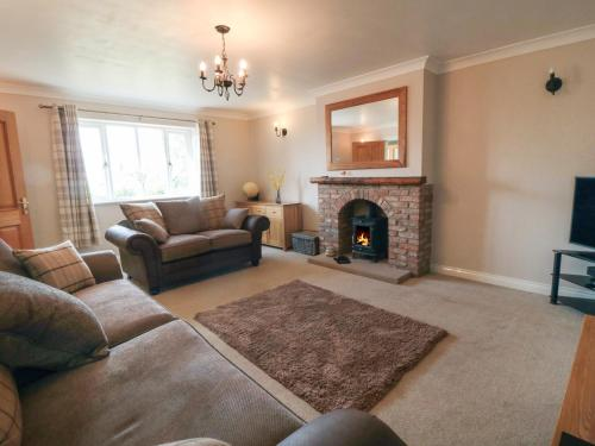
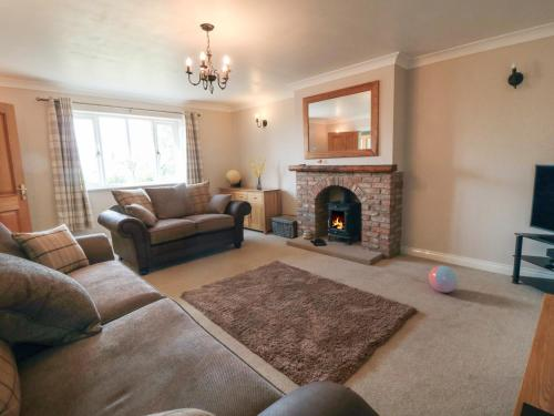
+ ball (443, 278)
